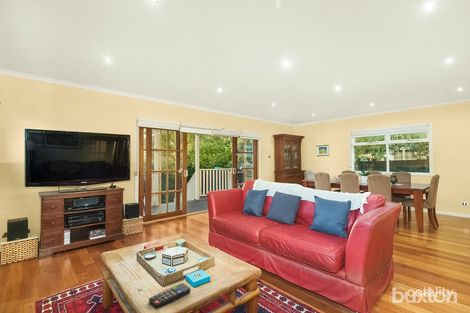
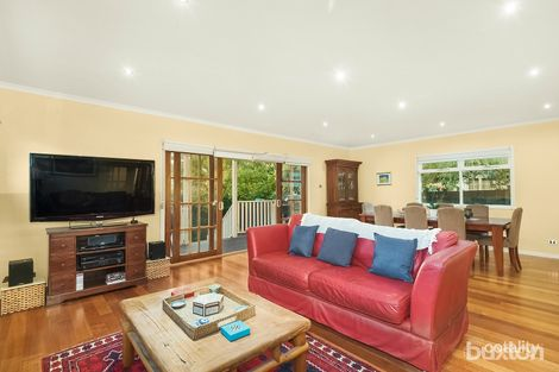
- remote control (170, 294)
